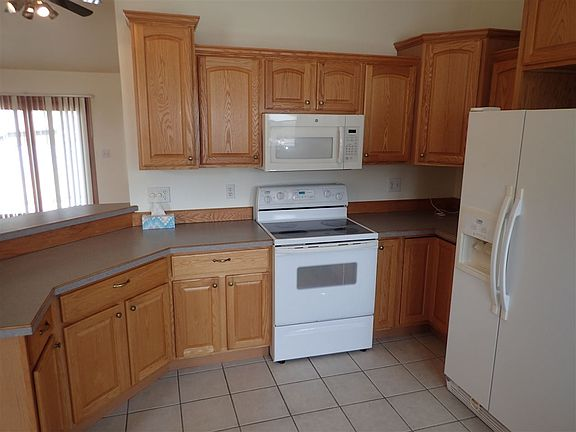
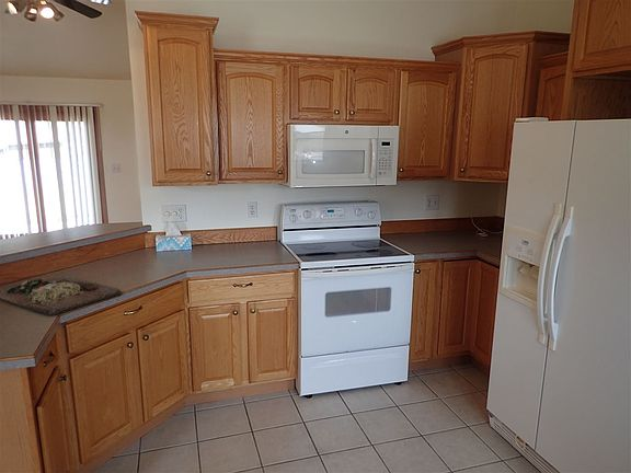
+ cutting board (57, 288)
